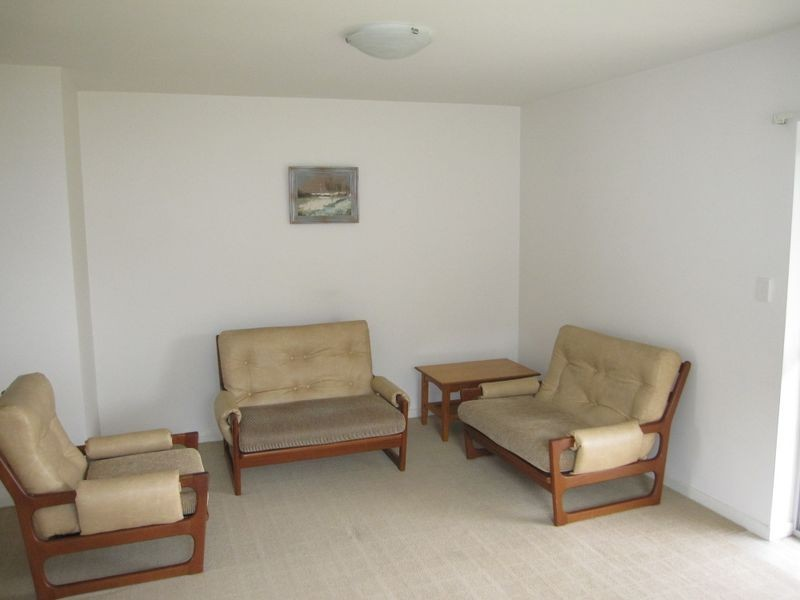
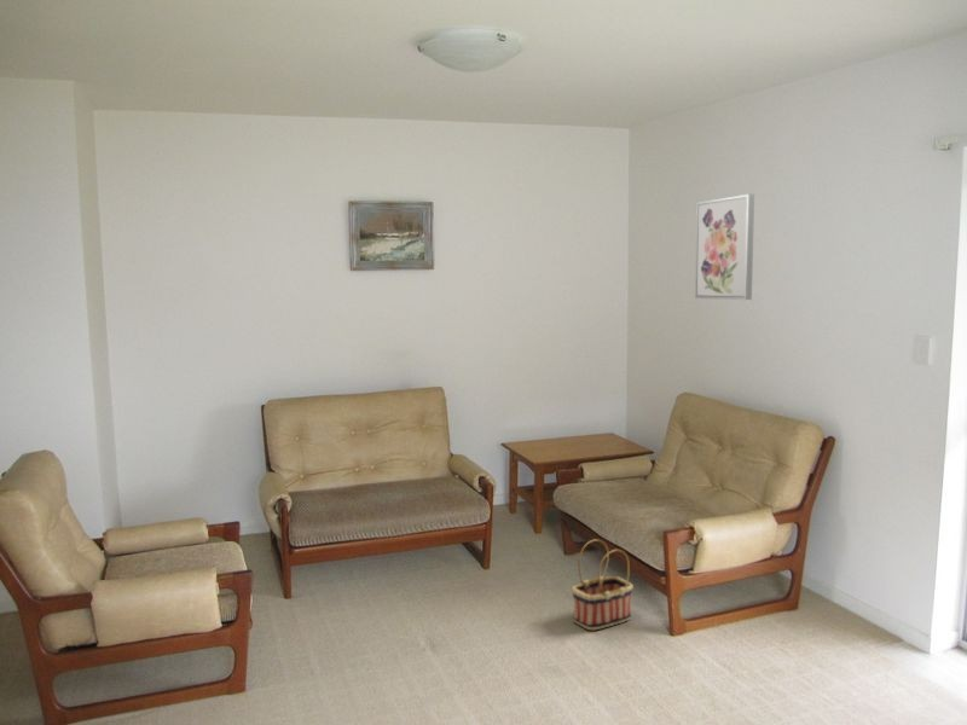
+ basket (602, 581)
+ wall art (723, 249)
